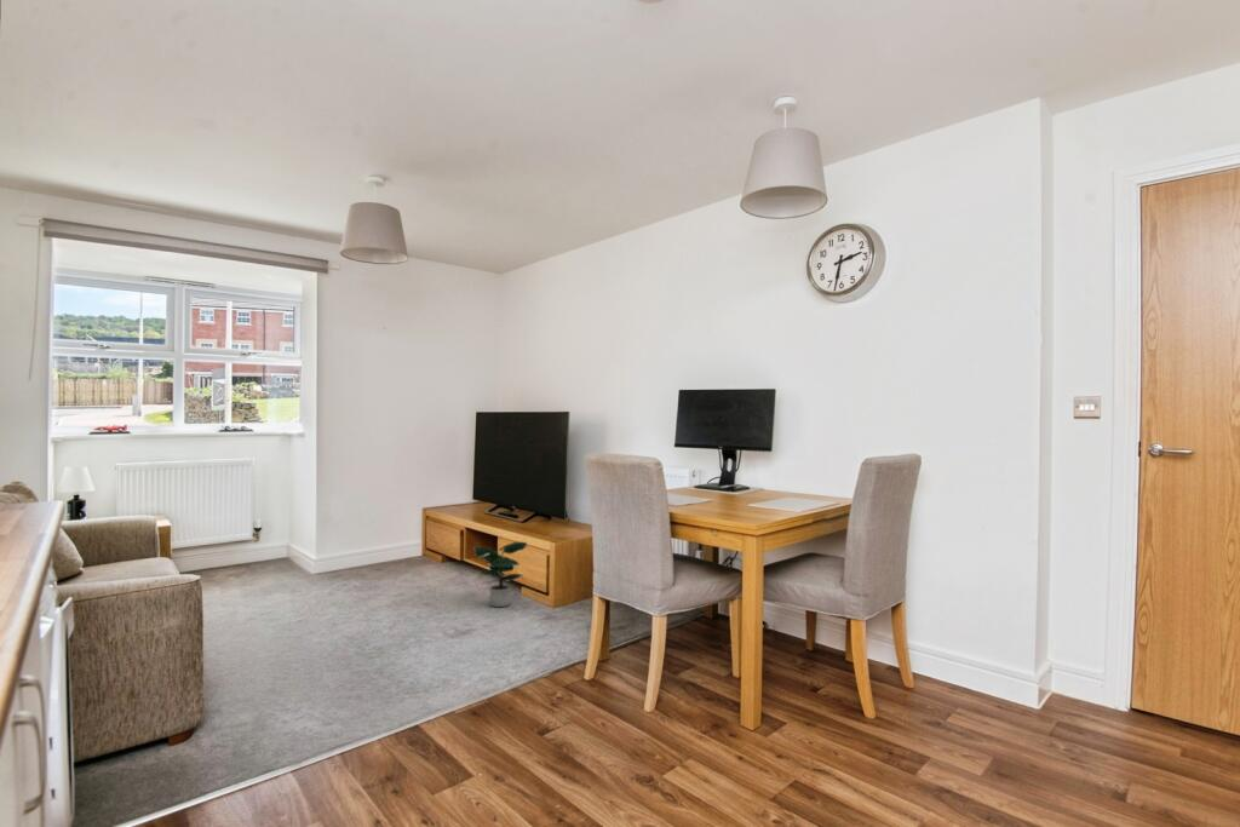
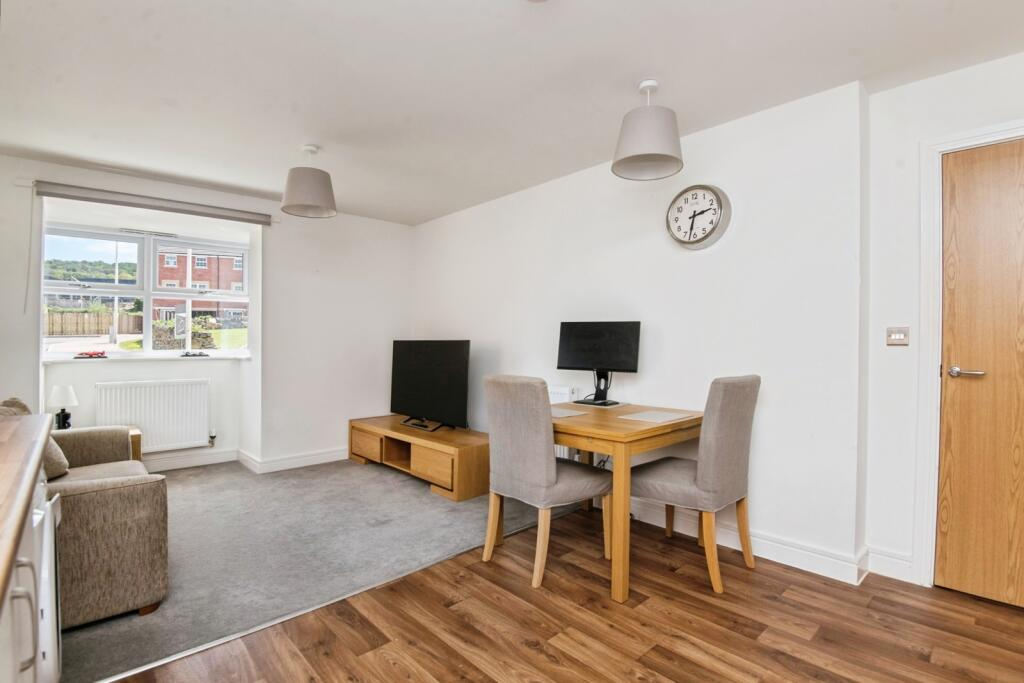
- potted plant (501, 574)
